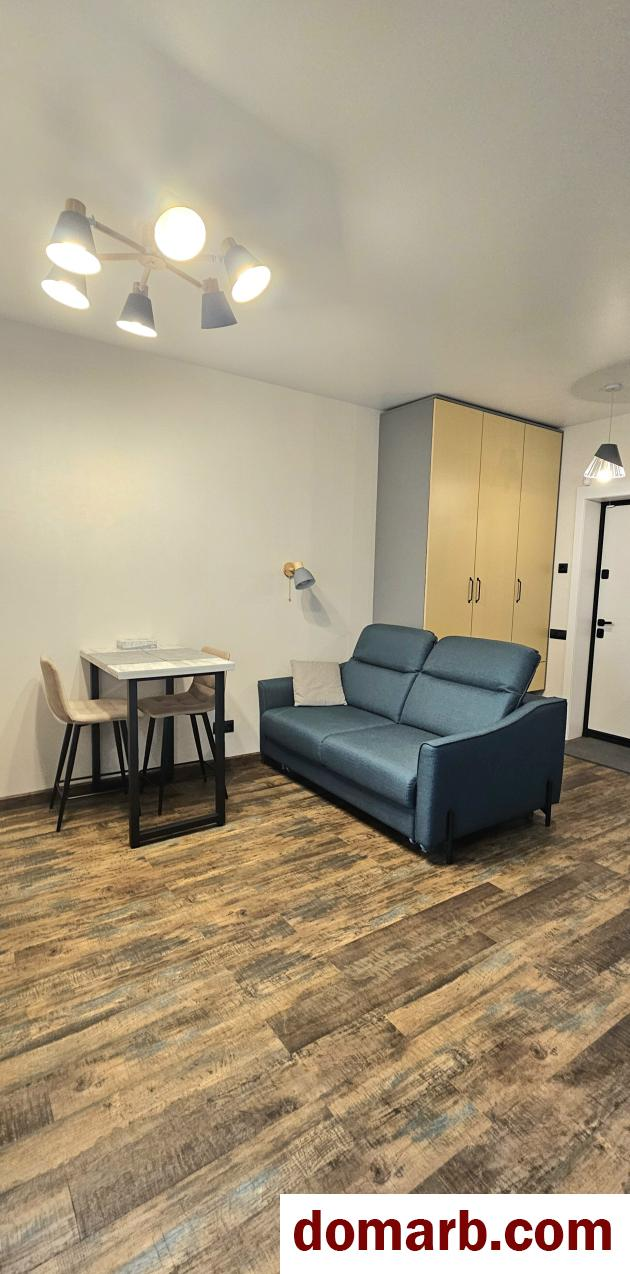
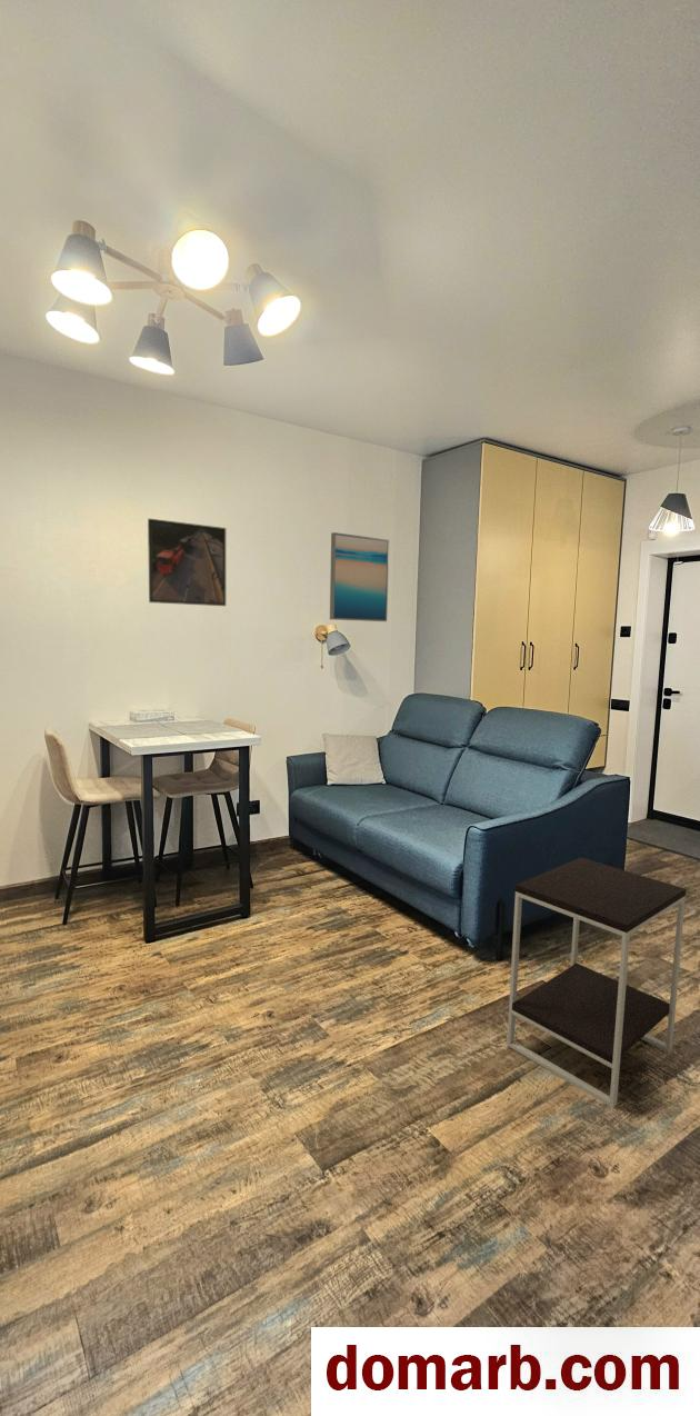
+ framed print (188, 564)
+ wall art (360, 578)
+ side table (593, 970)
